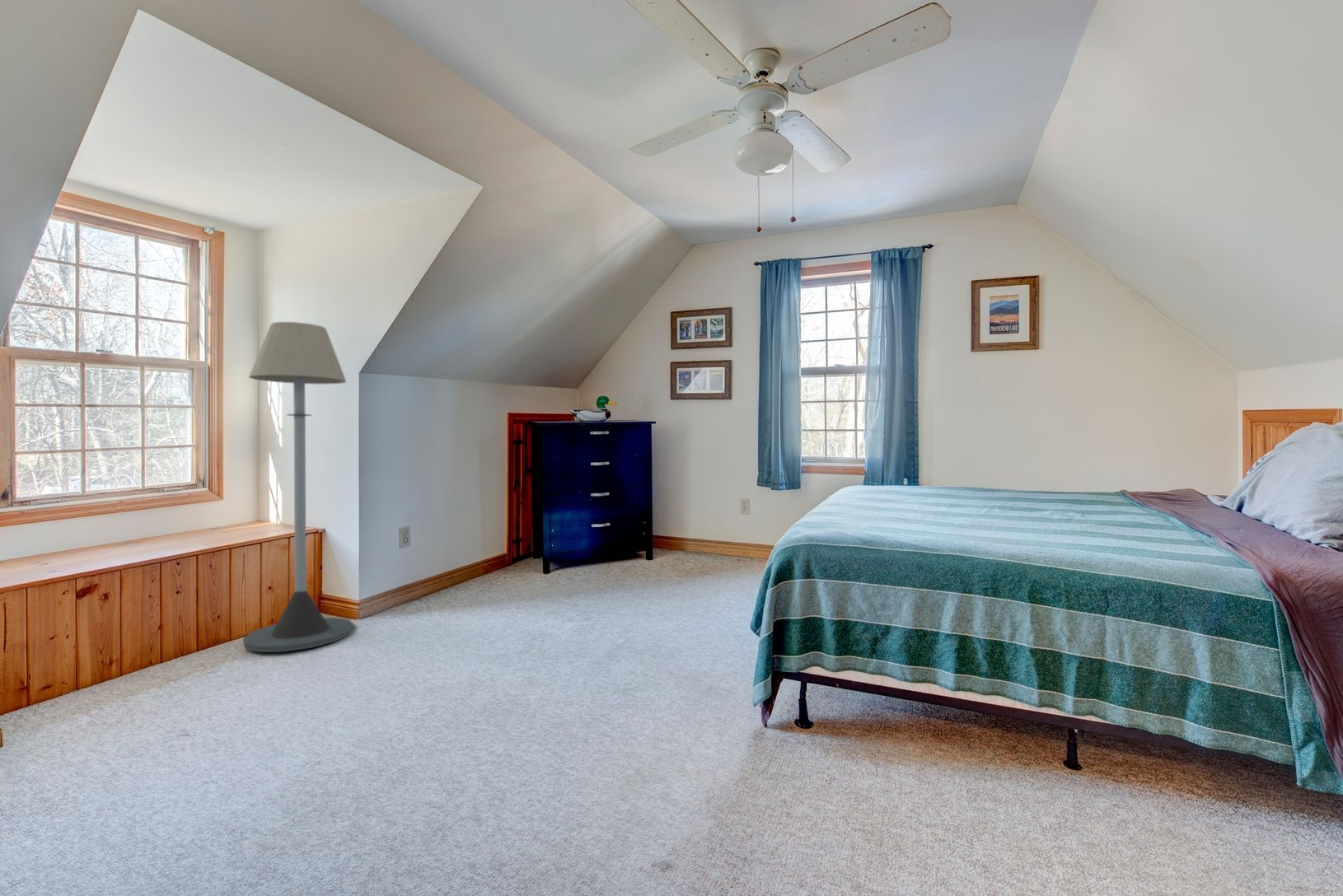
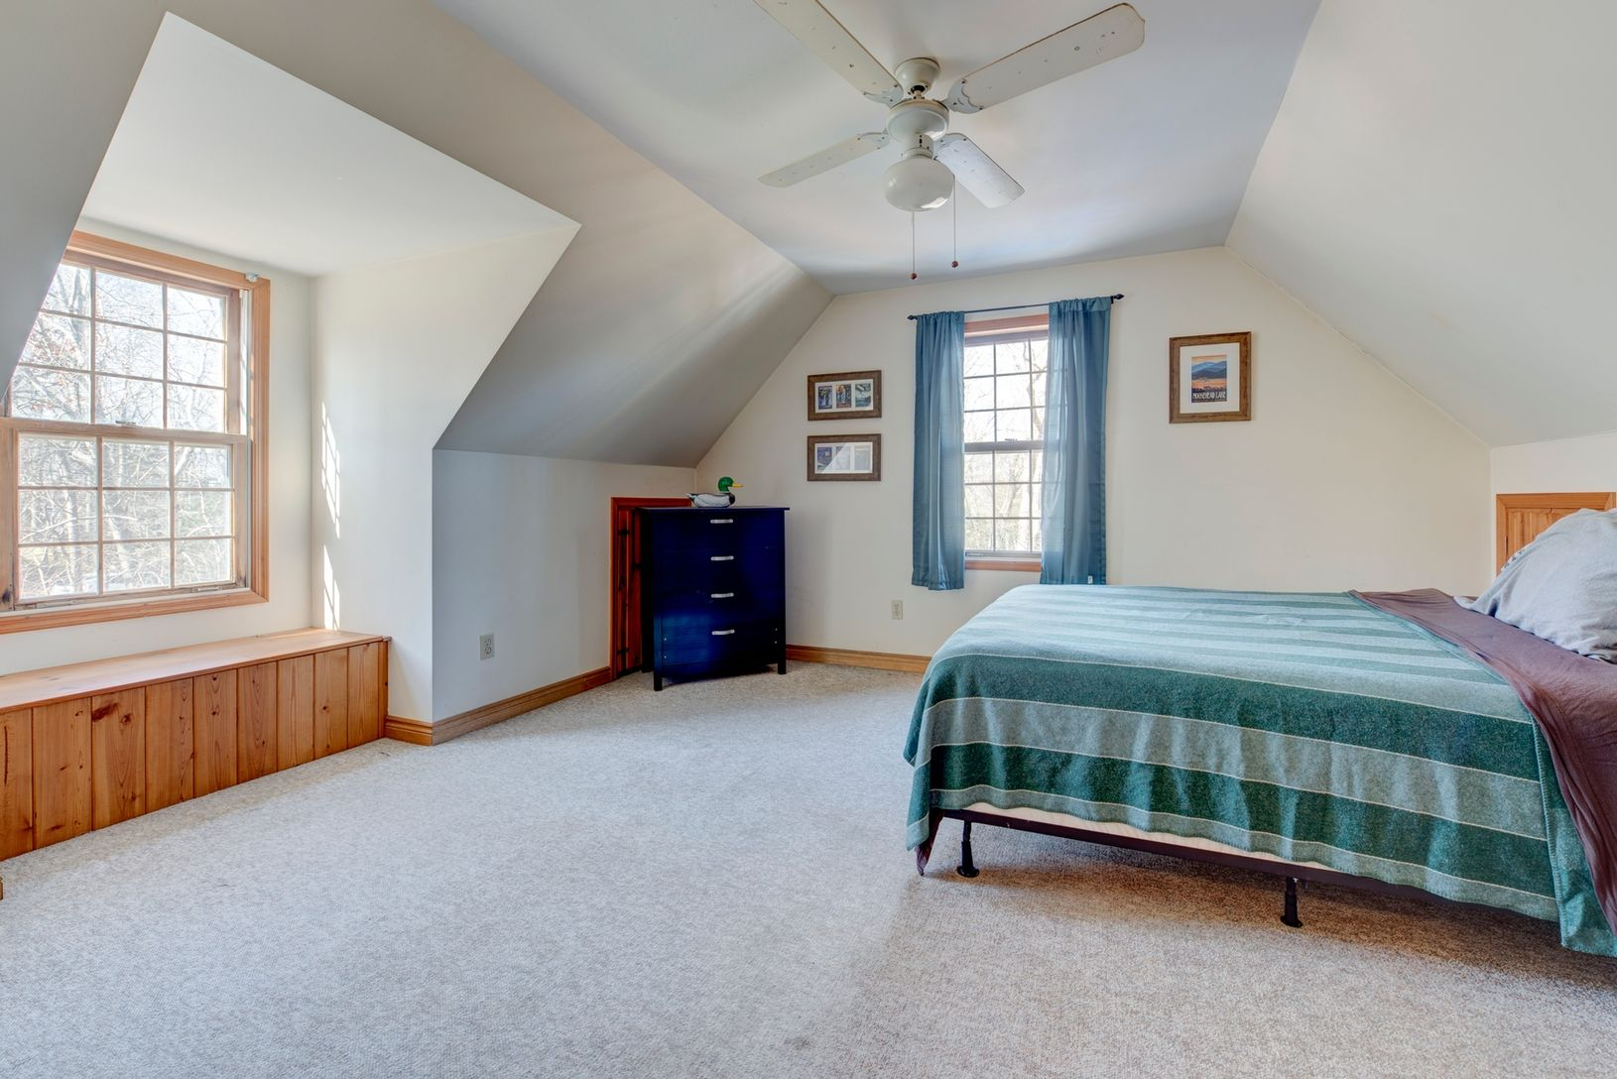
- floor lamp (300, 481)
